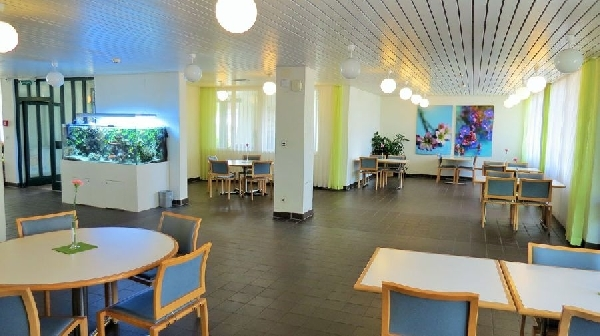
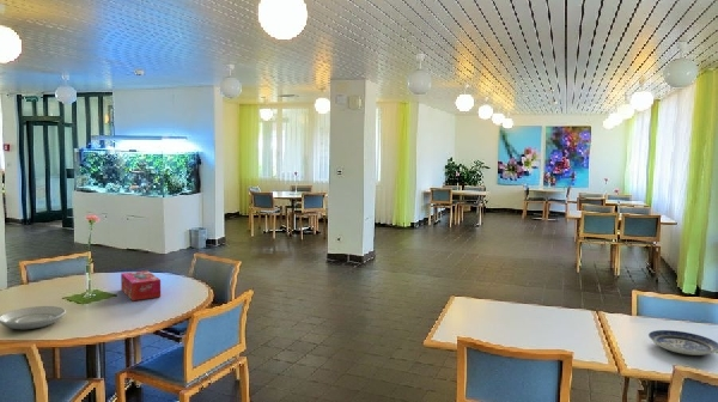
+ plate (682, 343)
+ plate (32, 318)
+ tissue box (140, 285)
